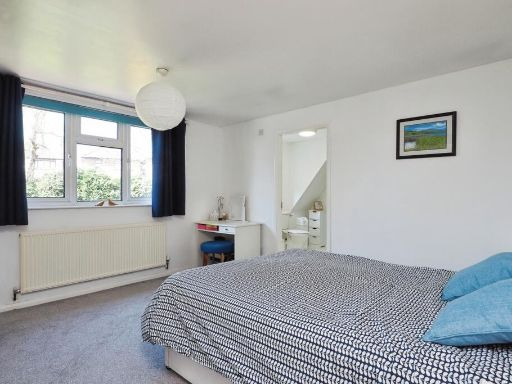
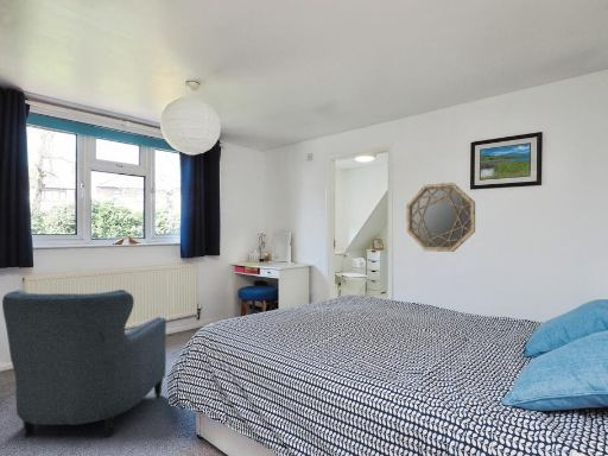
+ armchair (88, 352)
+ home mirror (438, 217)
